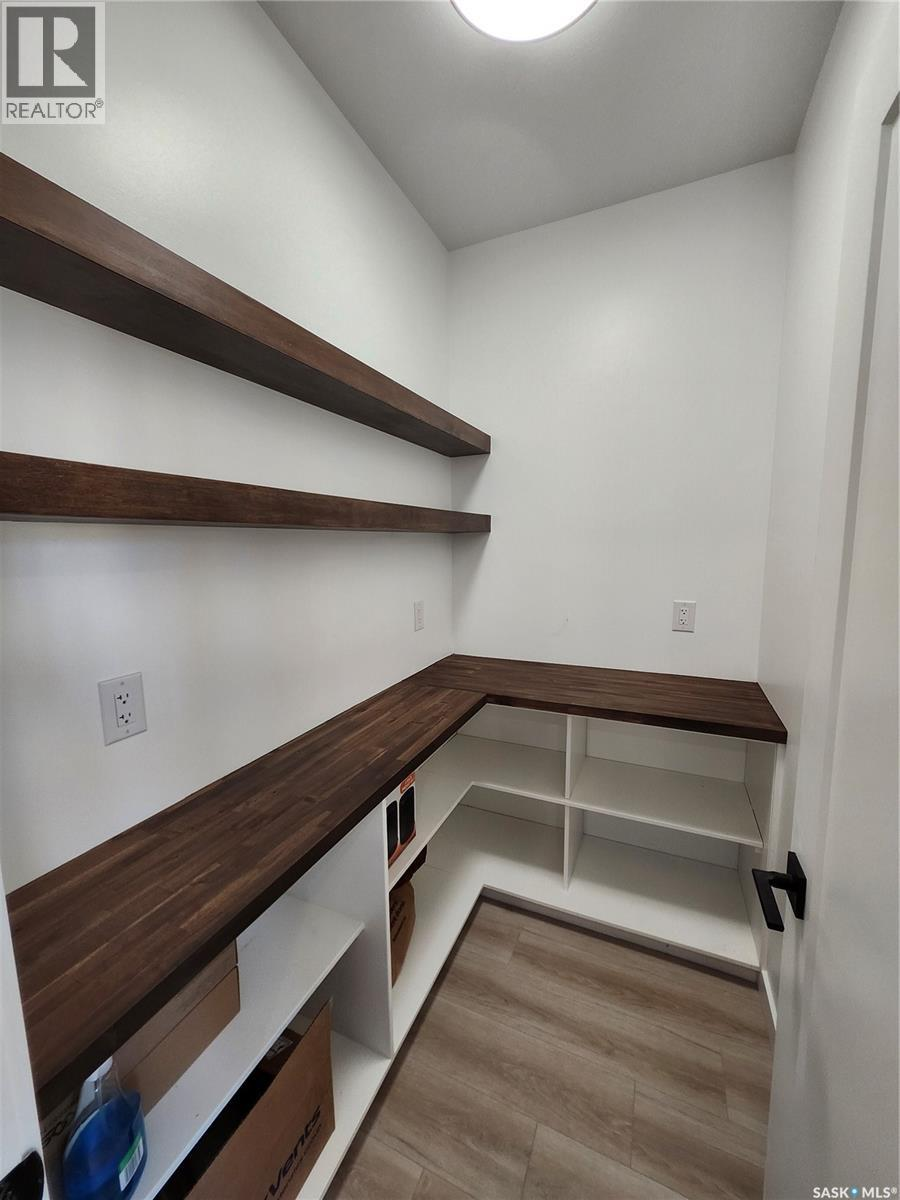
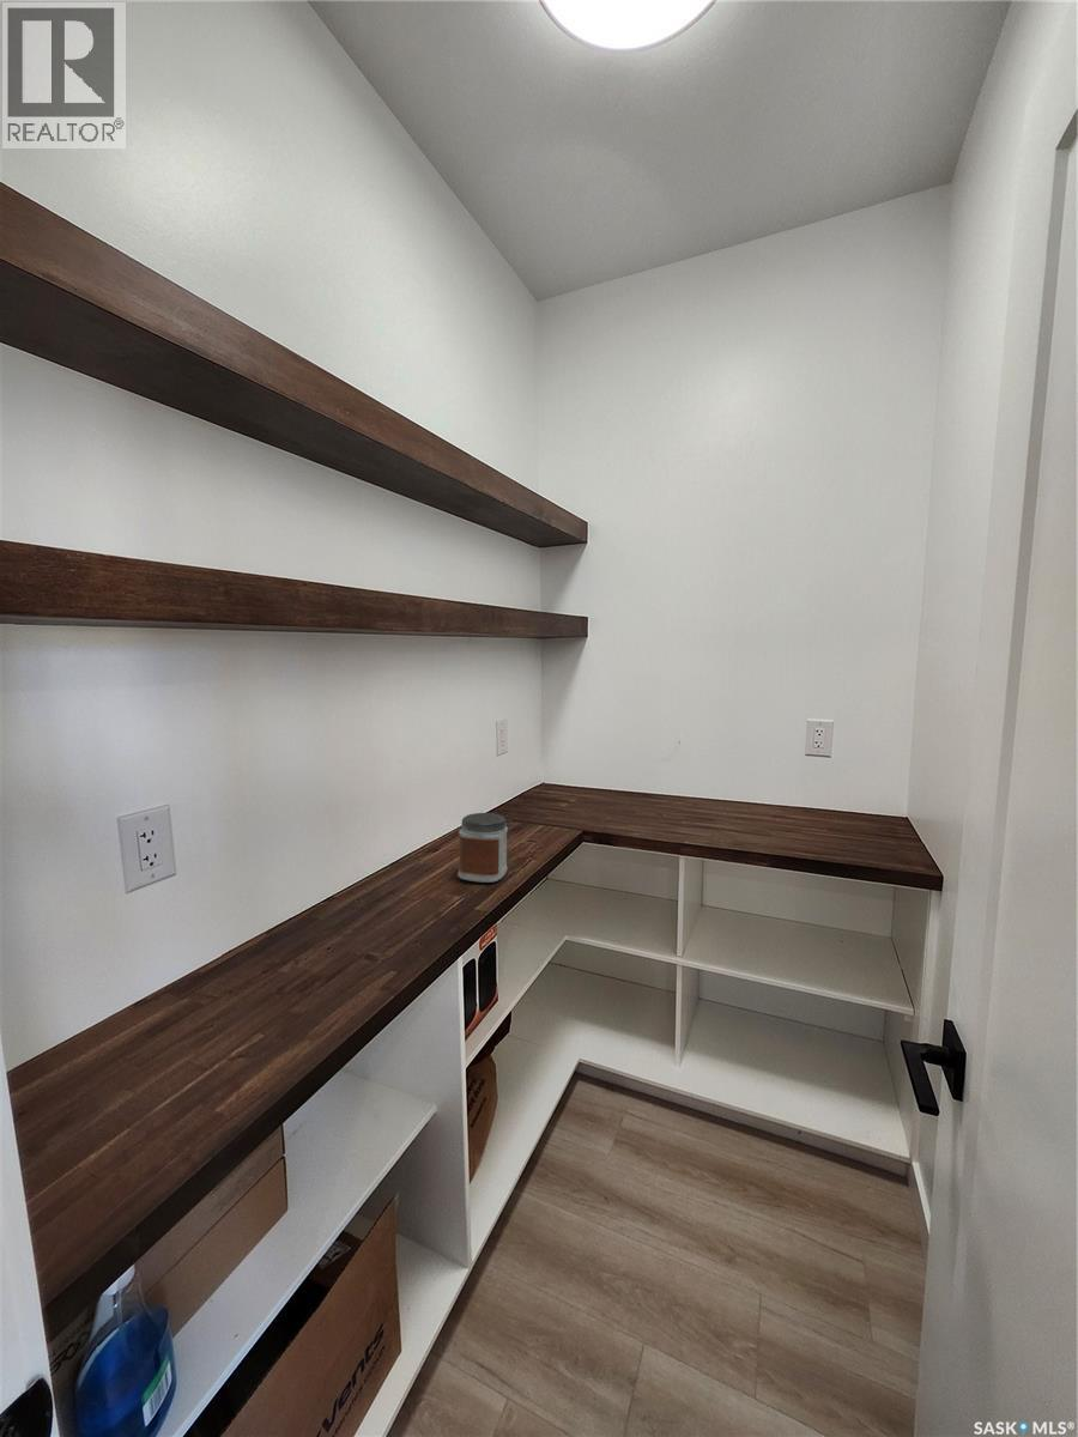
+ jar (483, 845)
